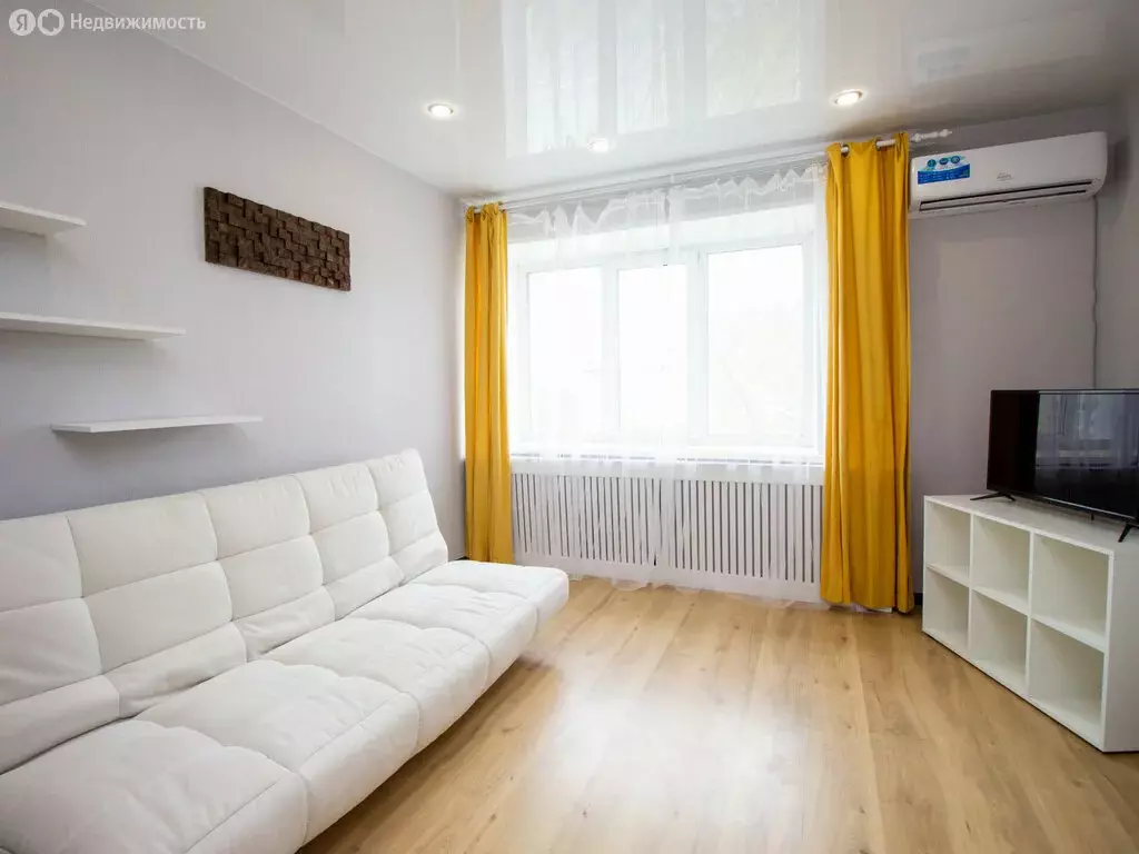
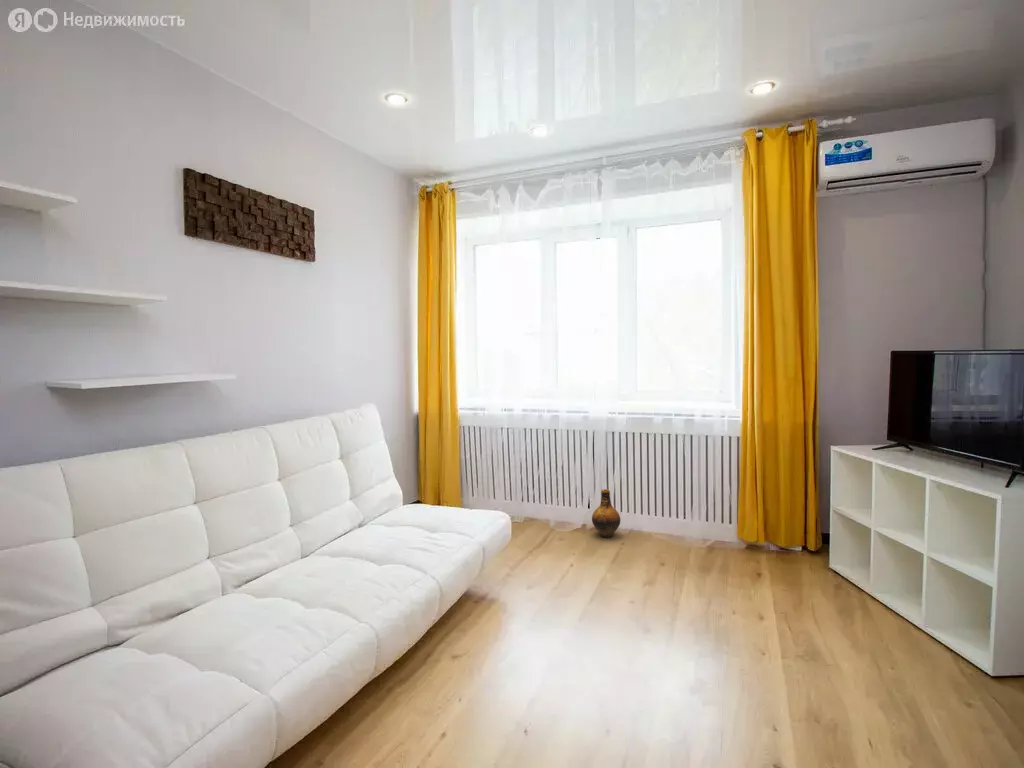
+ ceramic jug (606, 512)
